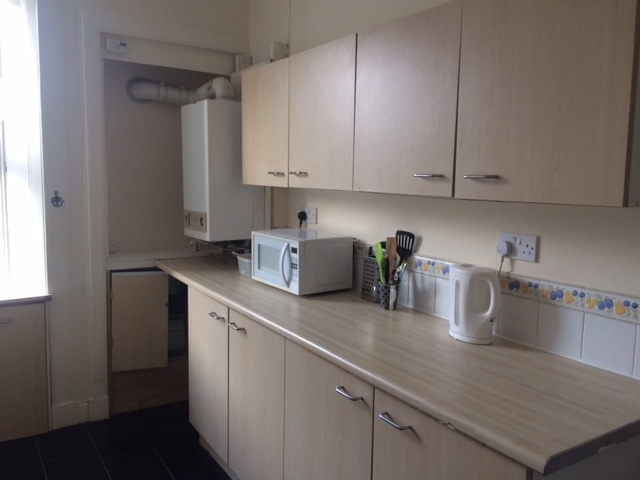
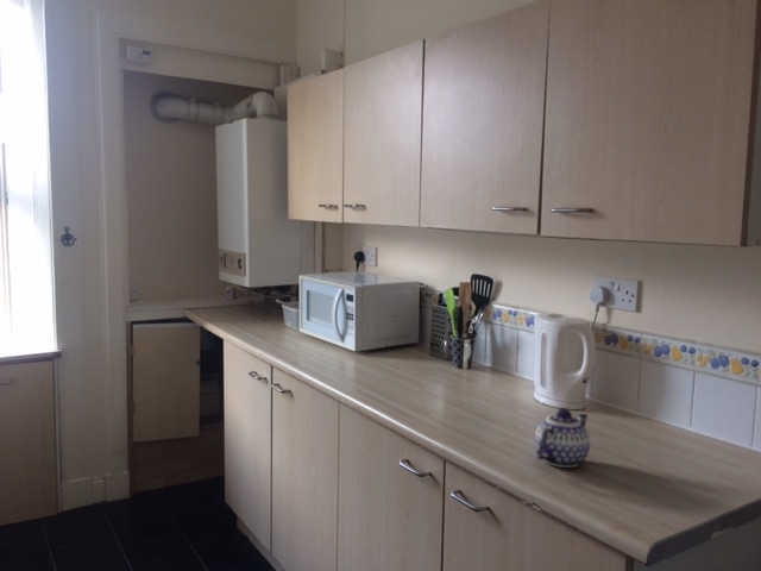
+ teapot (562, 434)
